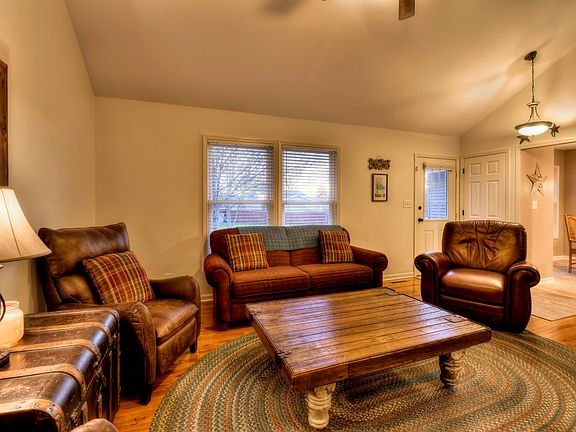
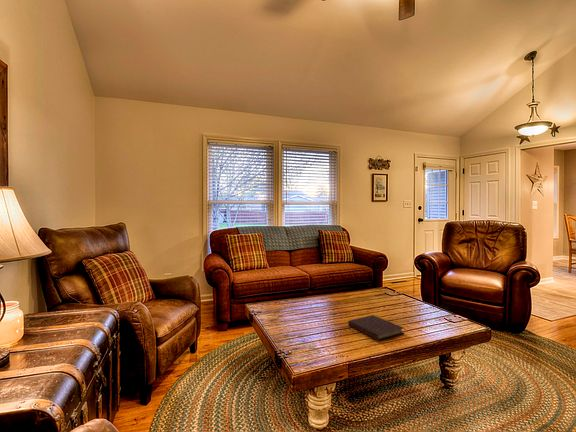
+ notebook (375, 326)
